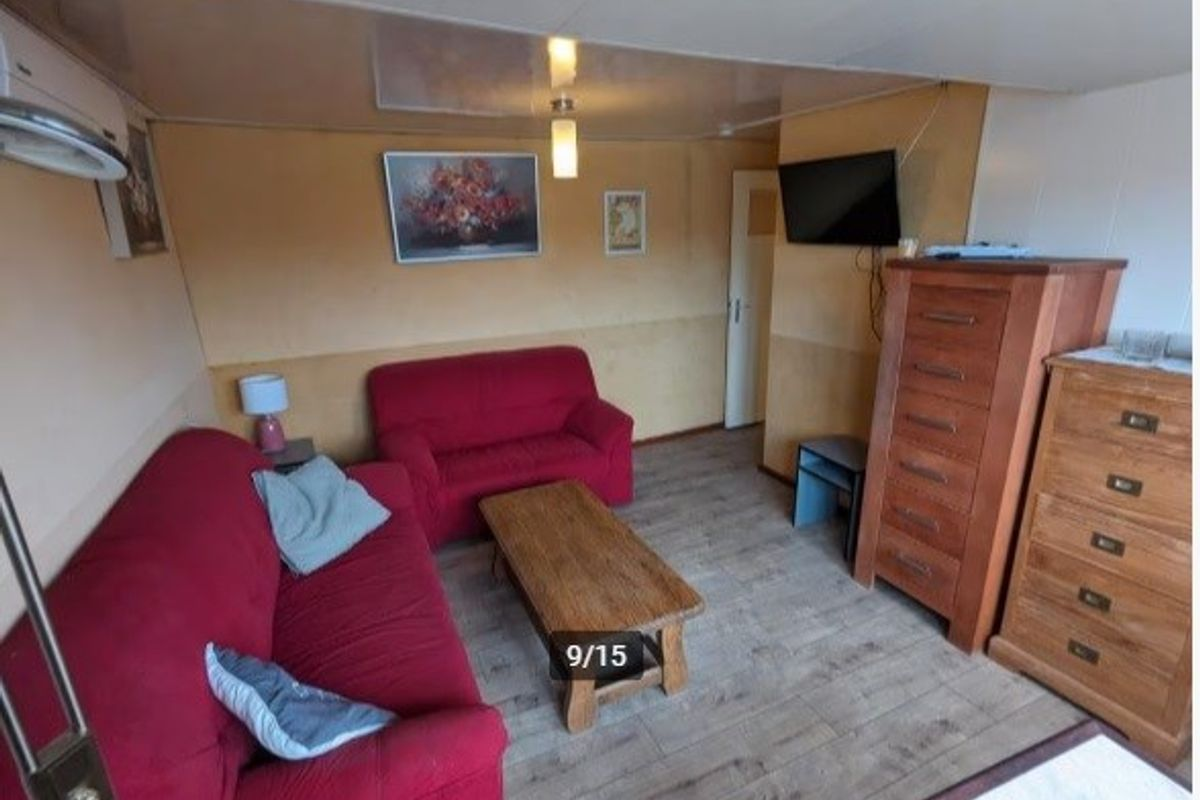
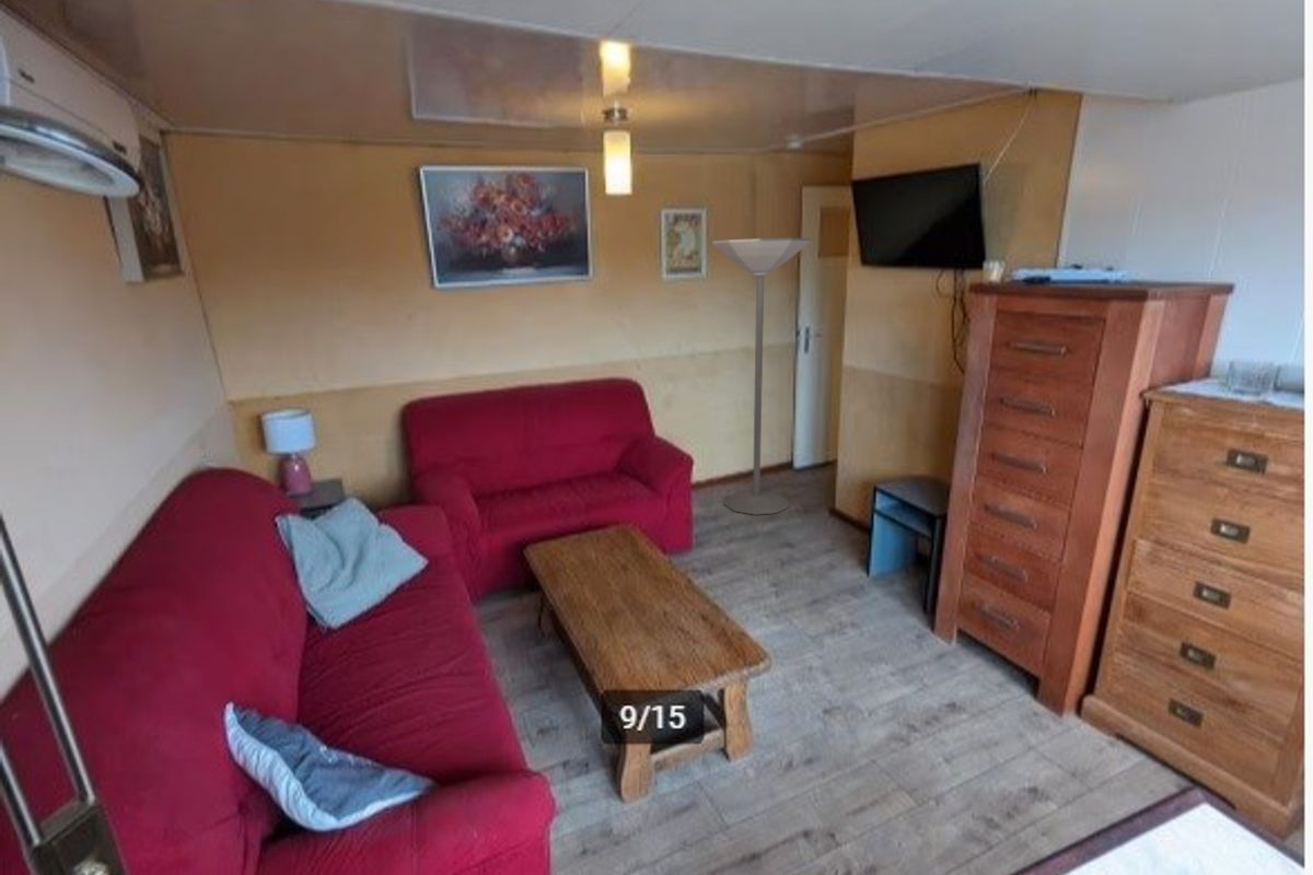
+ floor lamp (758, 377)
